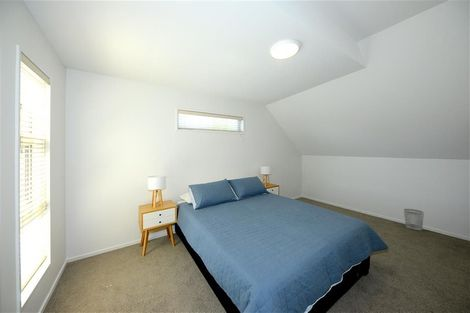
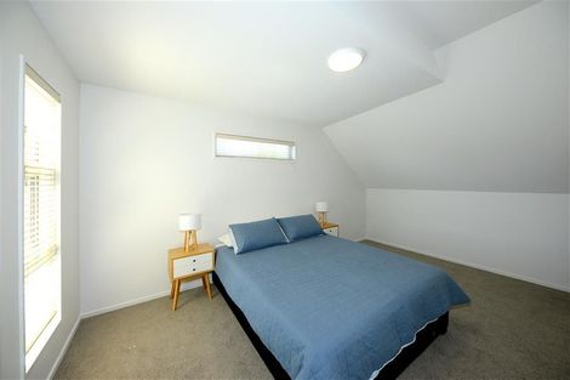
- wastebasket (414, 219)
